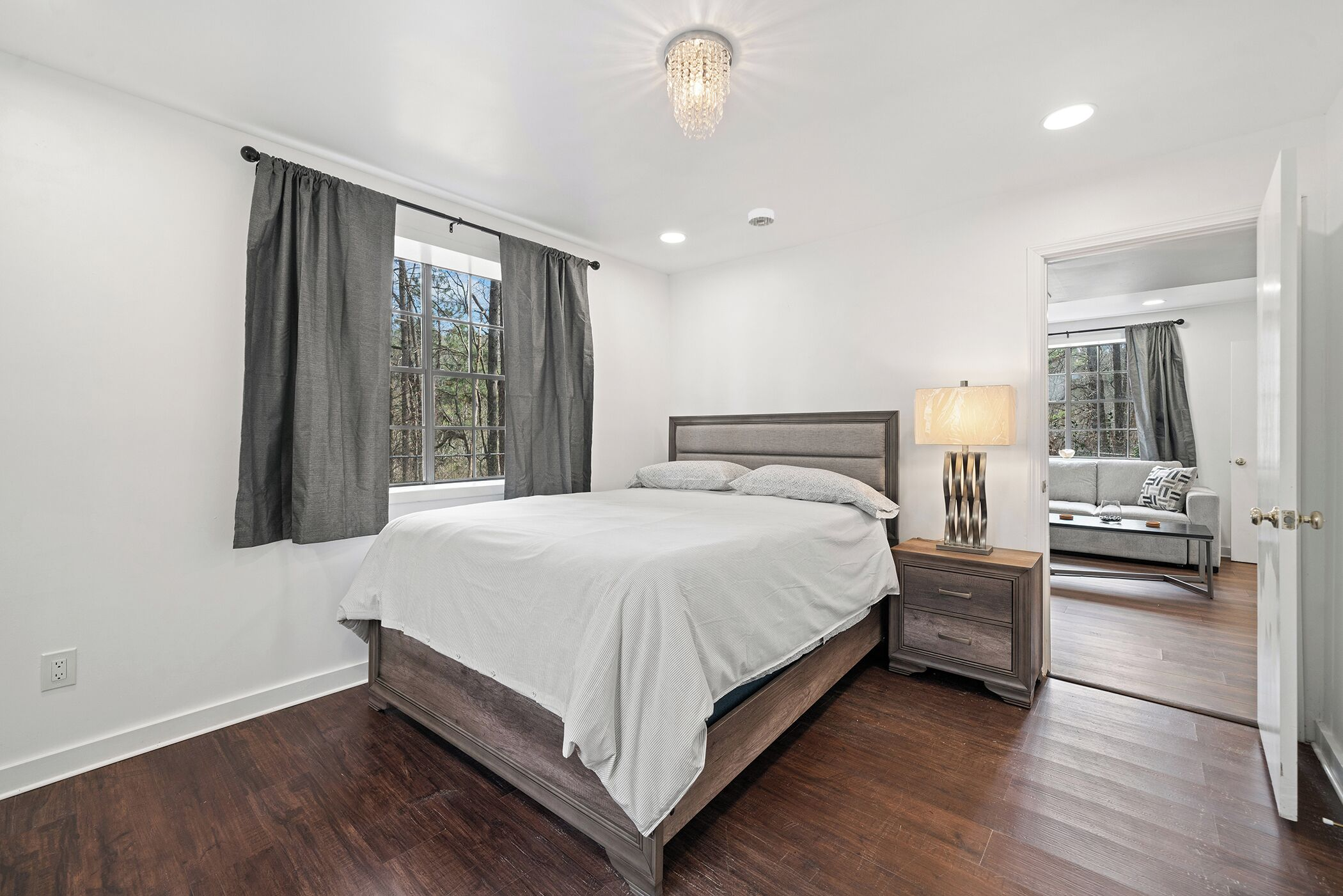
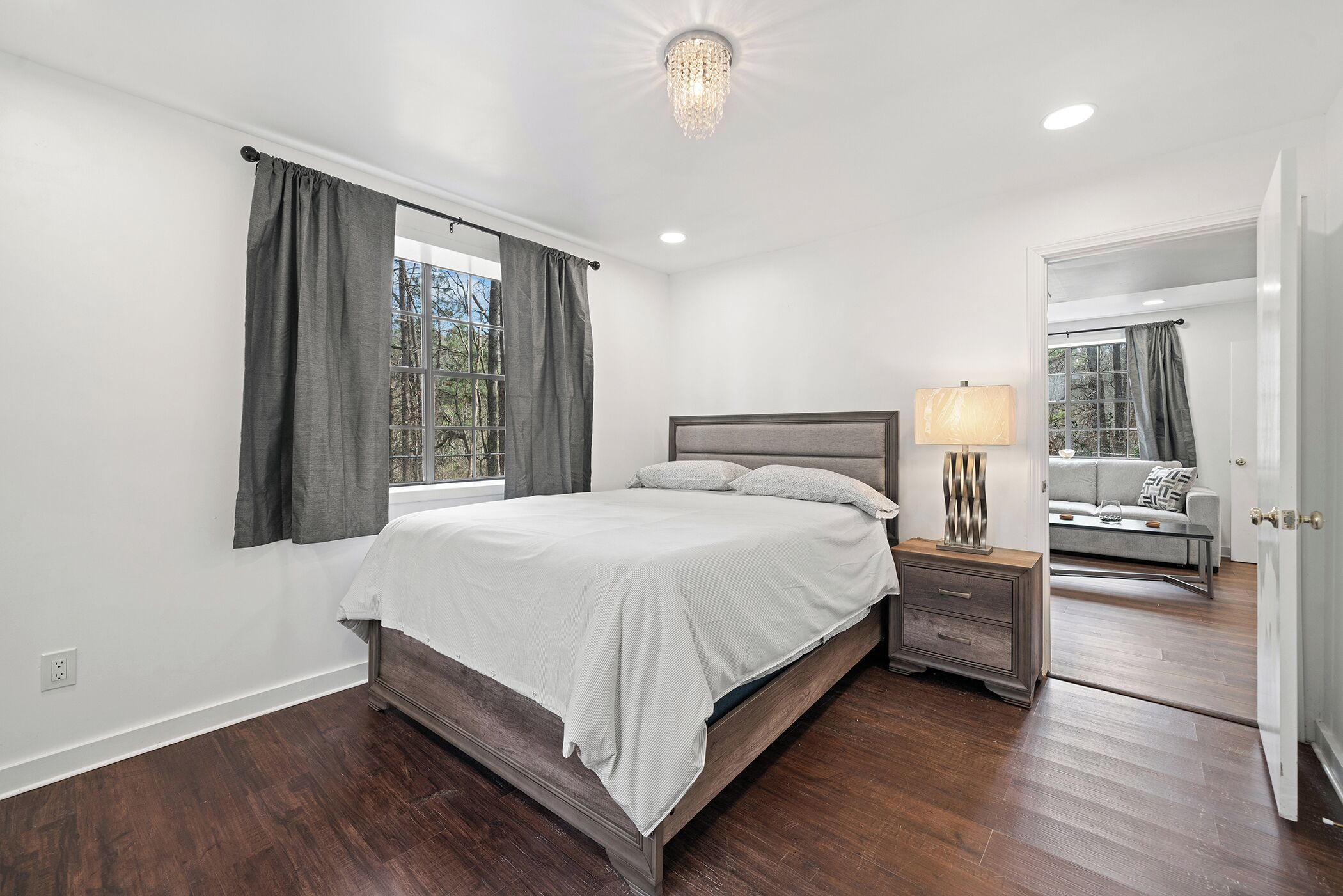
- smoke detector (761, 216)
